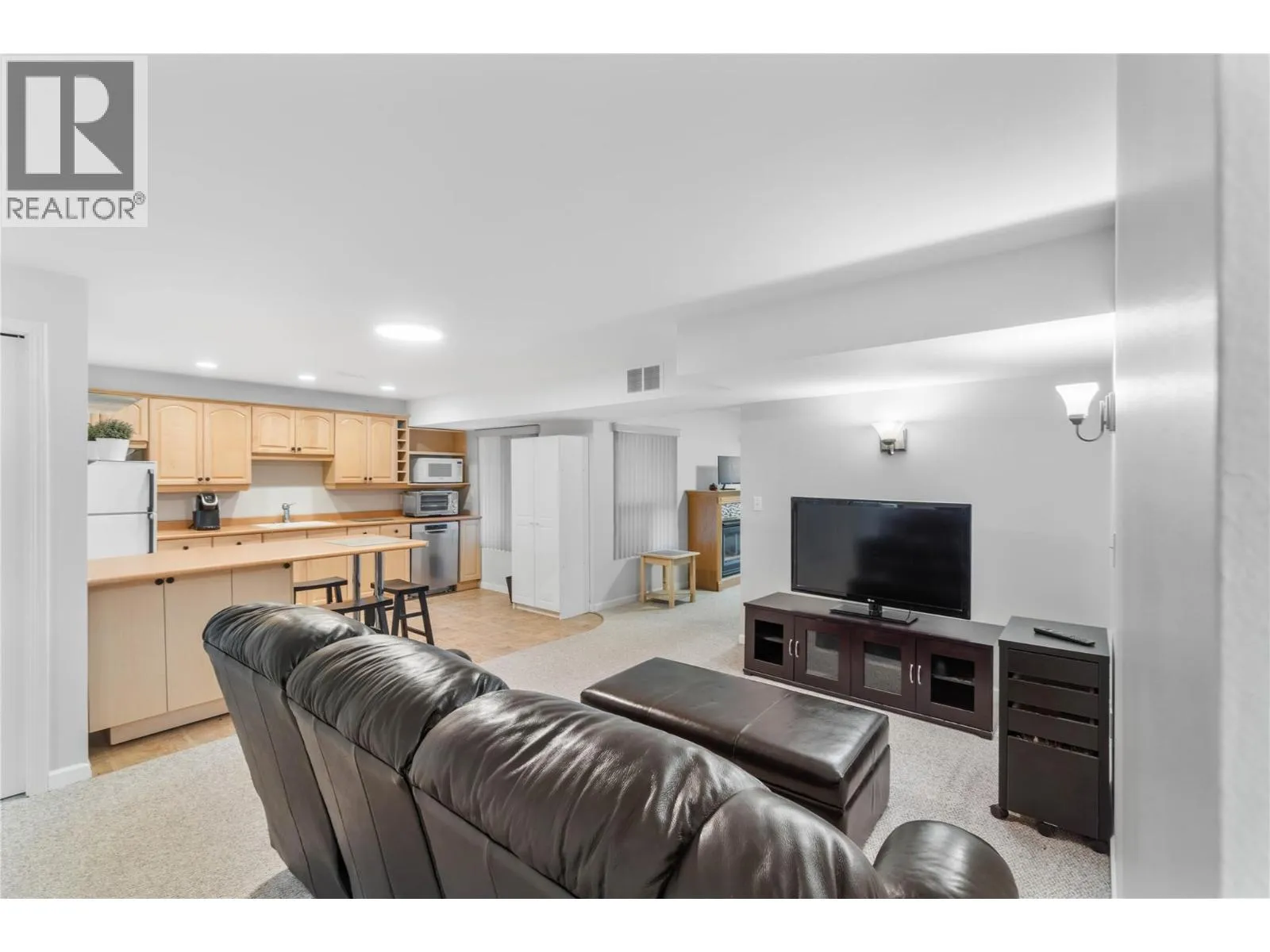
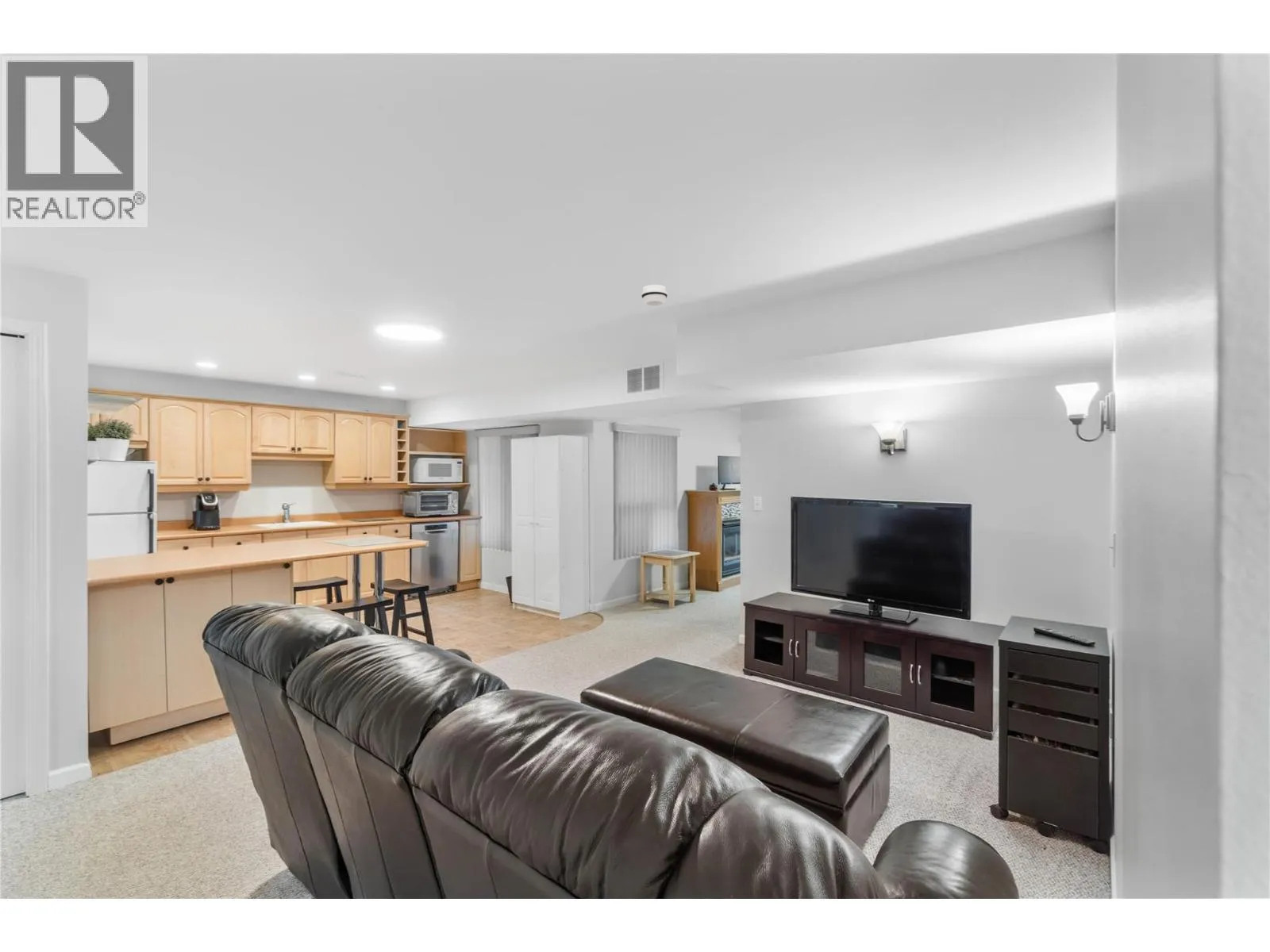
+ smoke detector (654, 296)
